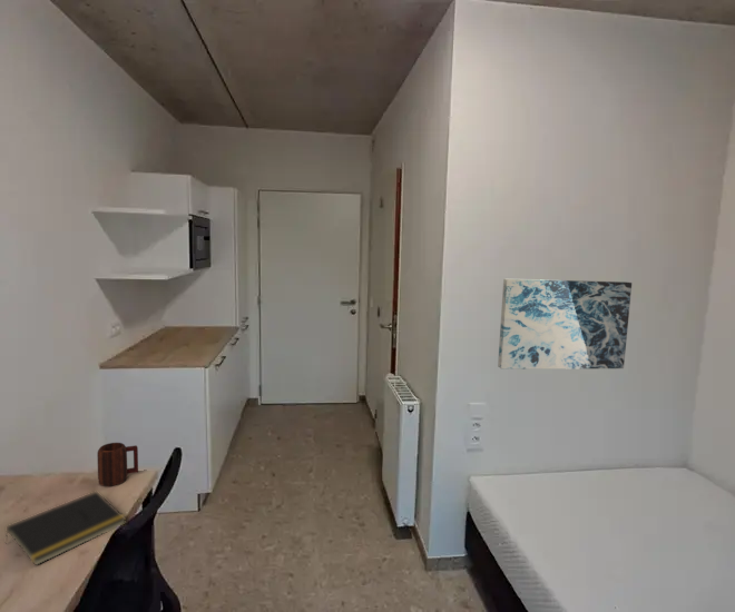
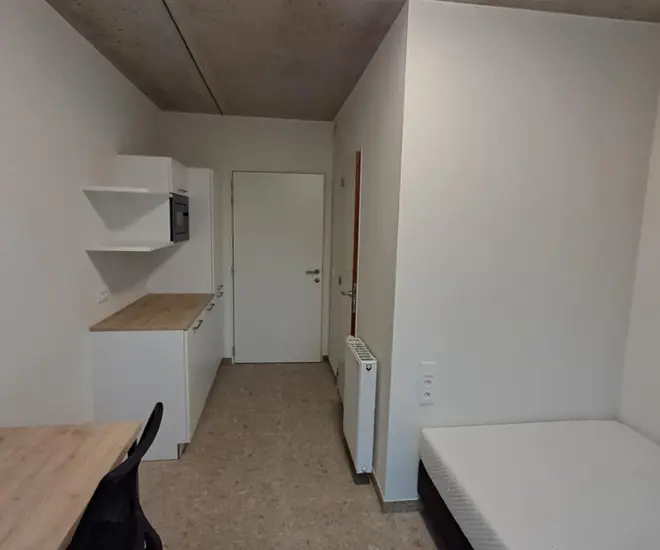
- notepad (69, 524)
- mug (118, 463)
- wall art (565, 324)
